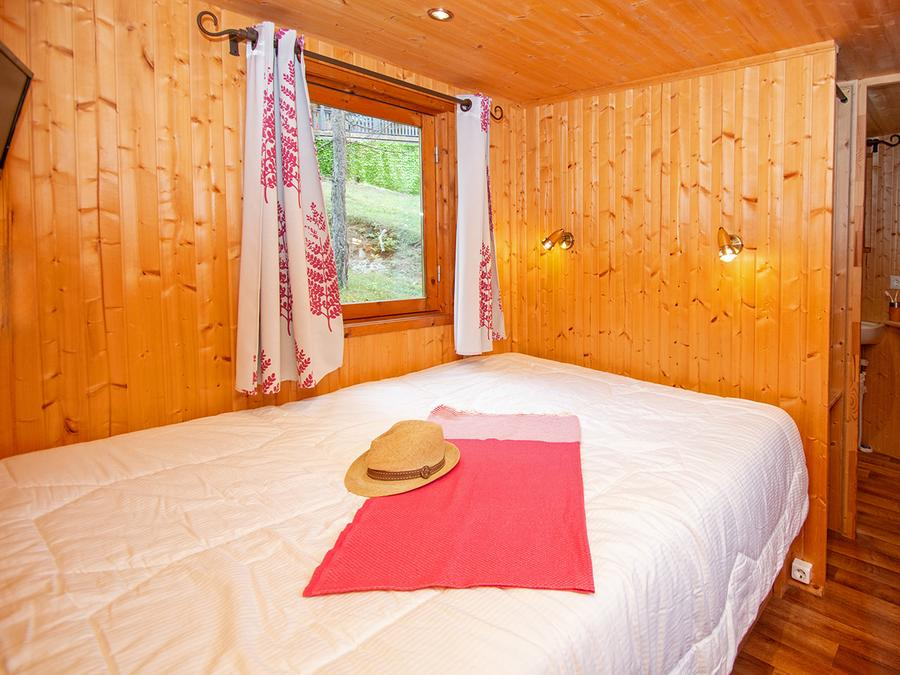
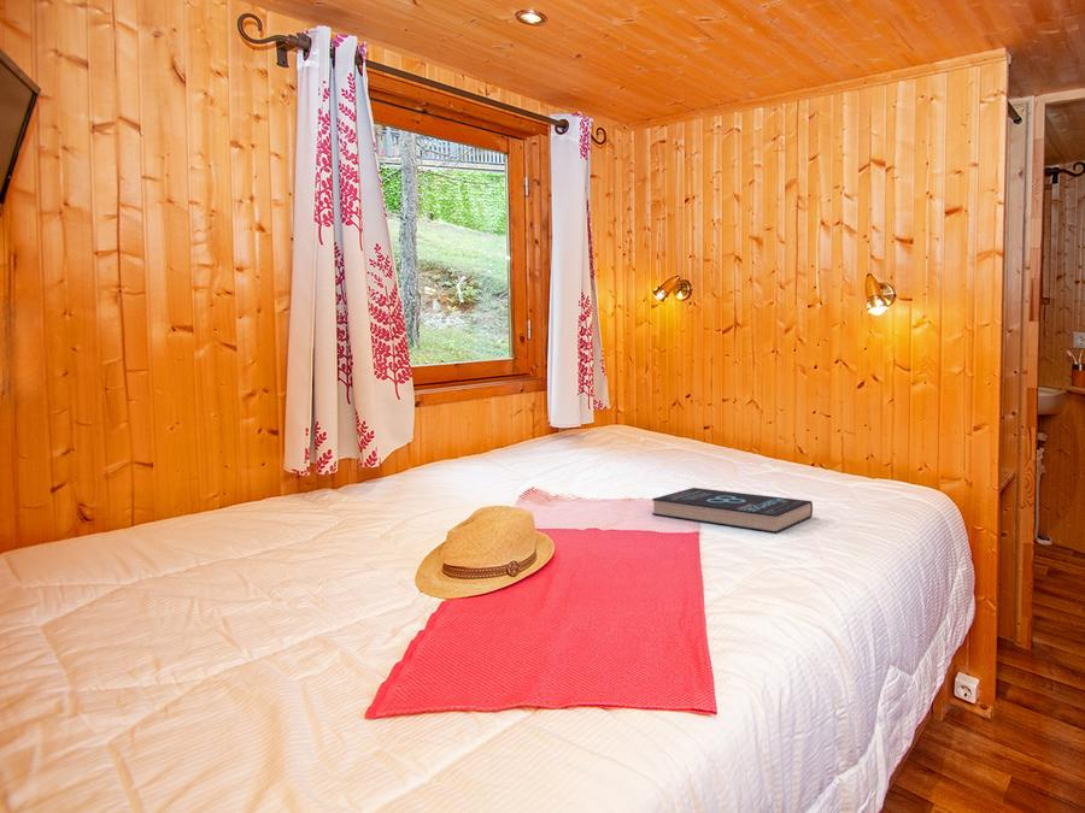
+ book (731, 507)
